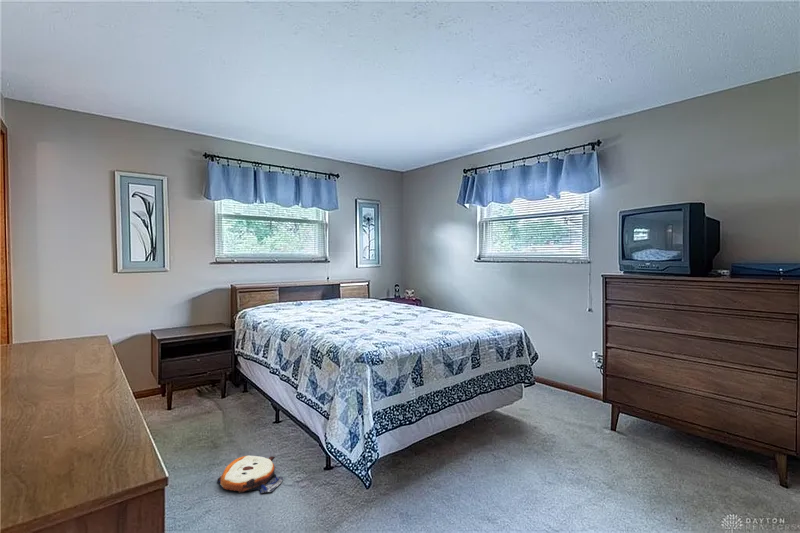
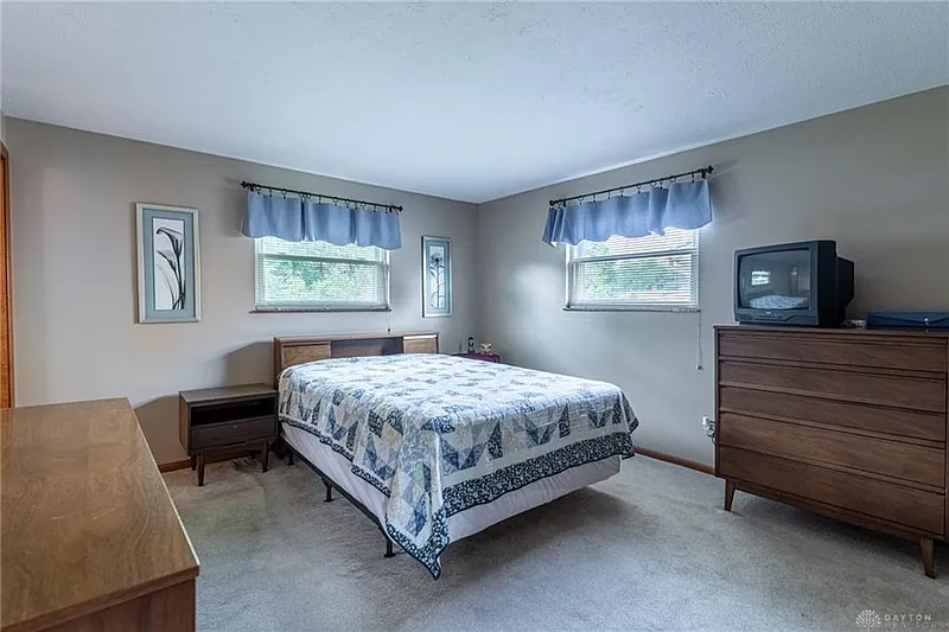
- plush toy (250, 473)
